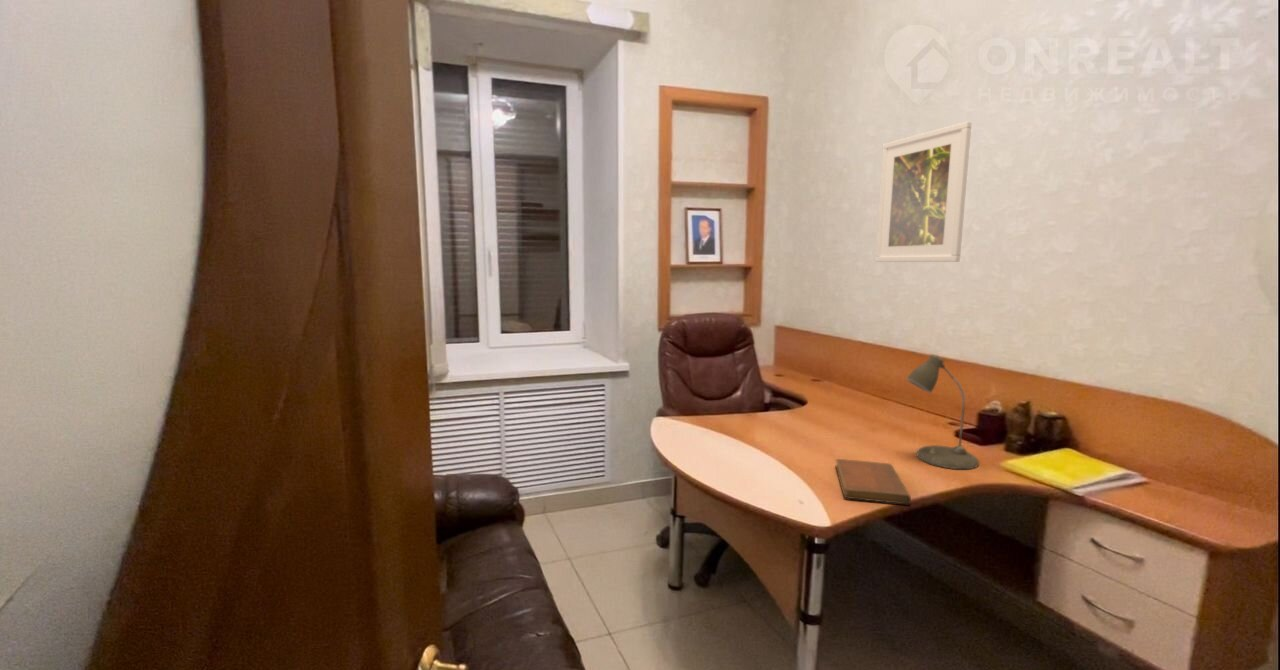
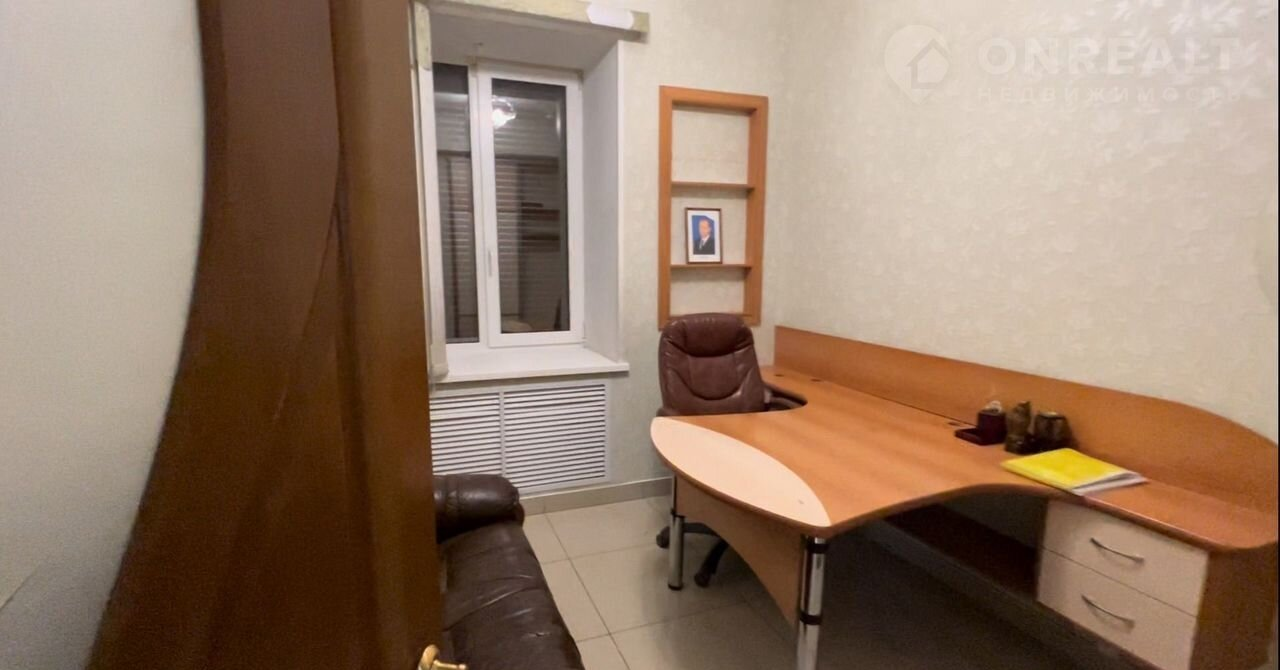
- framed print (918, 198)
- desk lamp (962, 408)
- notebook (869, 479)
